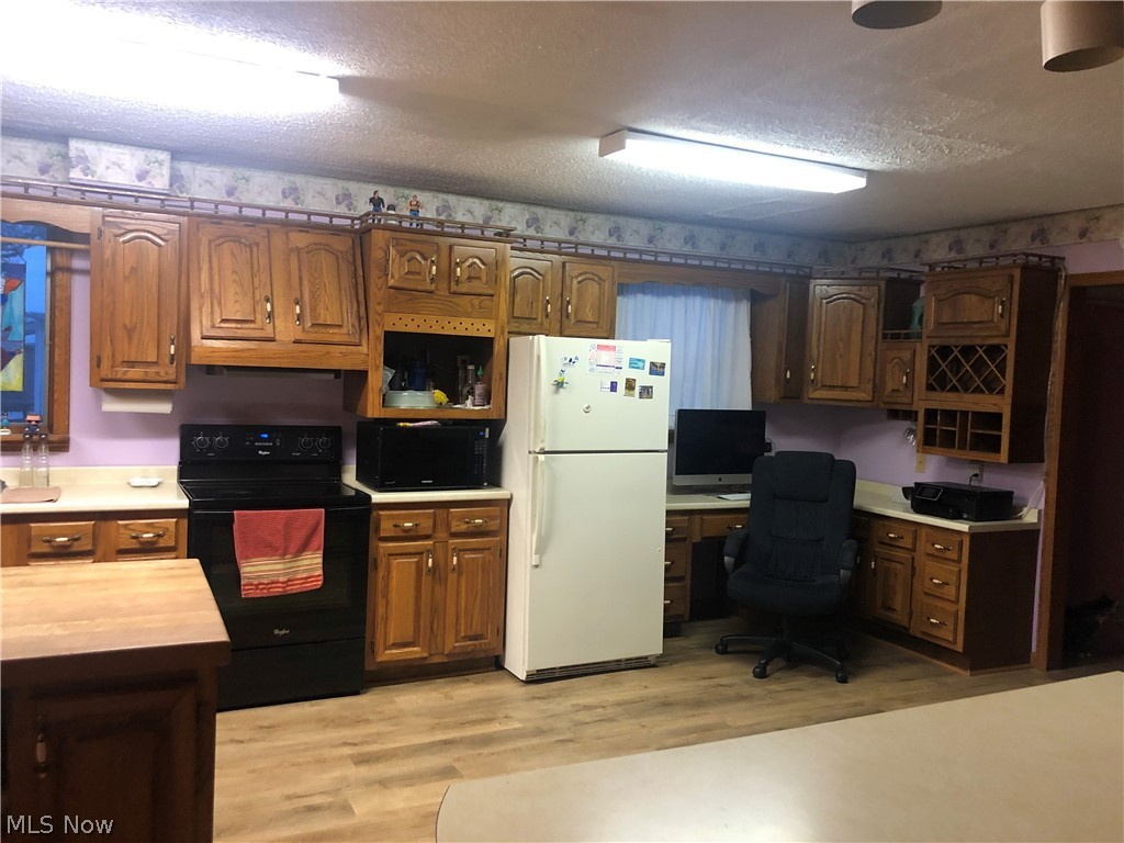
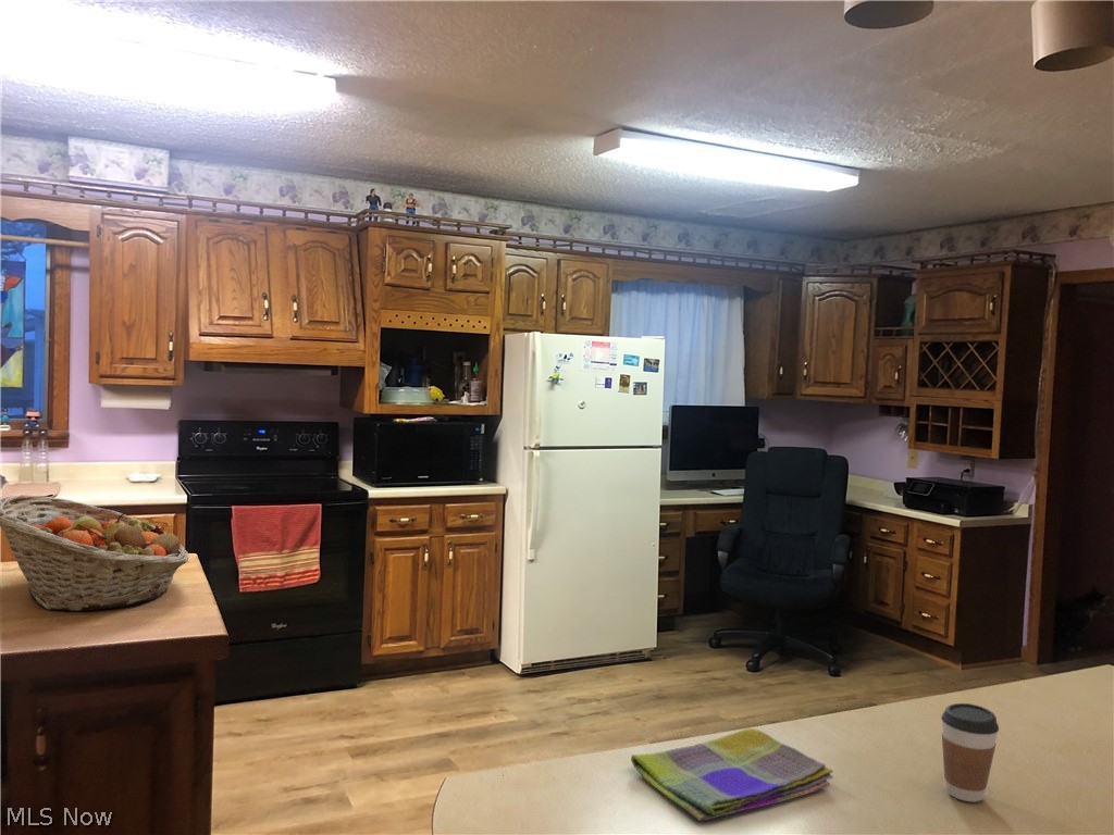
+ fruit basket (92, 545)
+ coffee cup (967, 752)
+ dish towel (731, 768)
